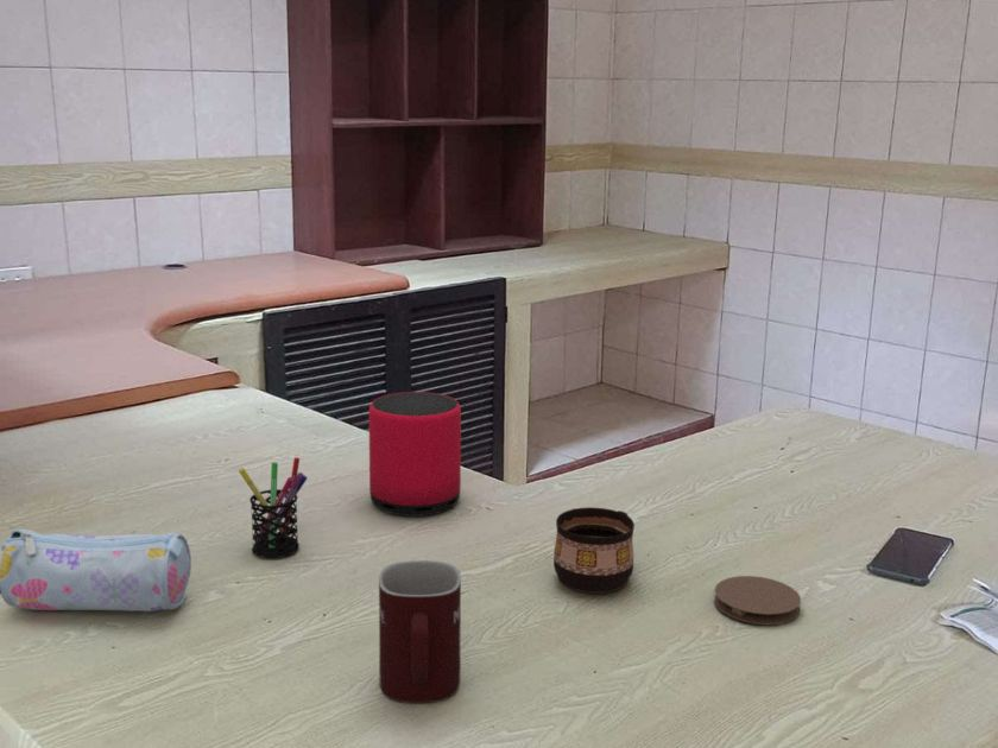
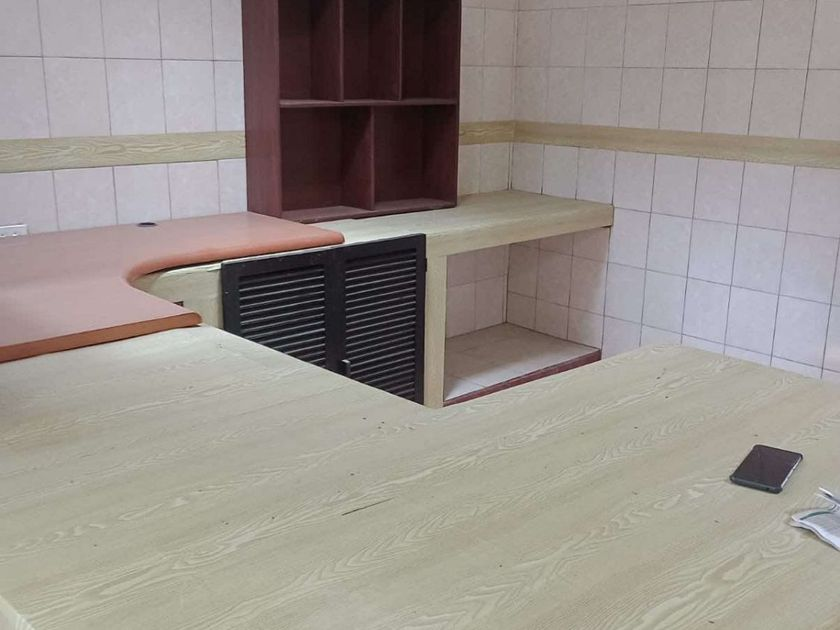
- speaker (415, 452)
- pencil case (96, 568)
- pen holder (277, 502)
- coaster (757, 598)
- cup (598, 550)
- mug (419, 639)
